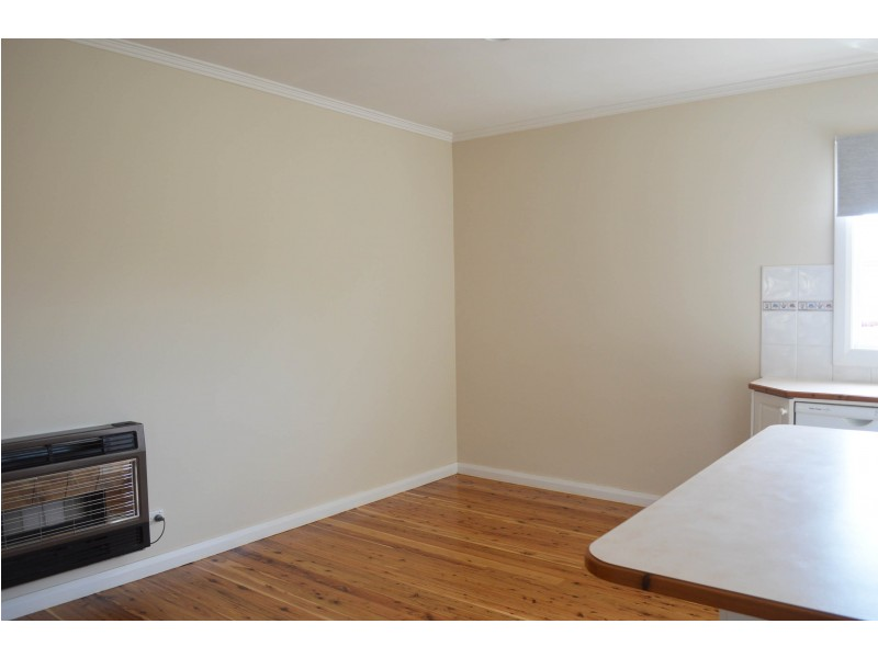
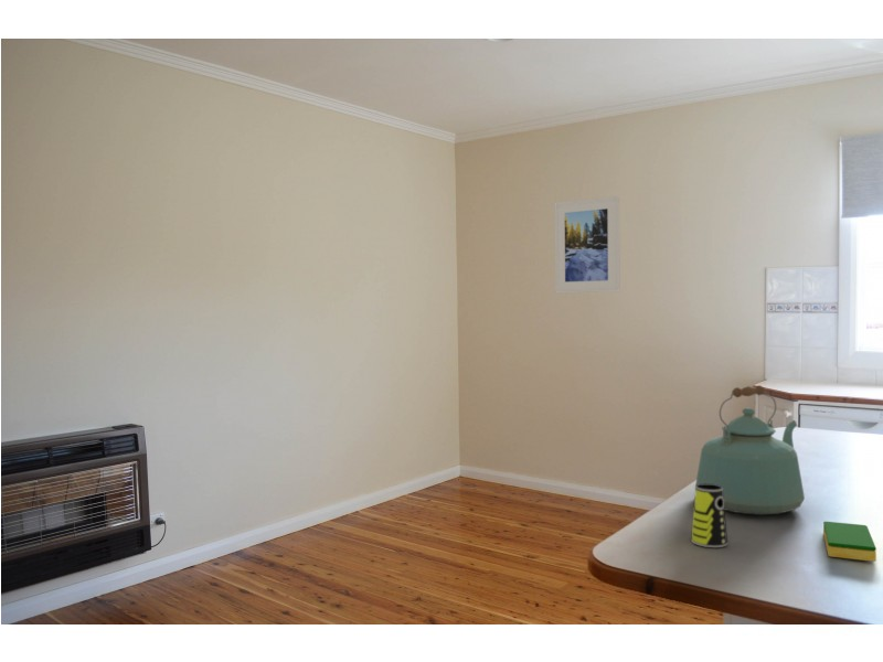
+ kettle (755, 444)
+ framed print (586, 246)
+ cup (709, 514)
+ dish sponge (848, 540)
